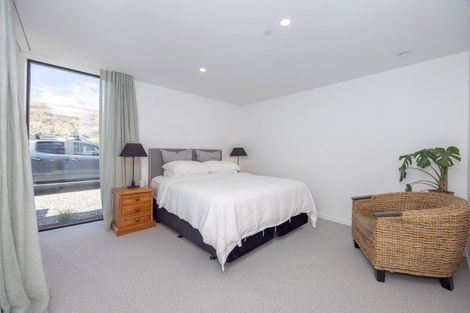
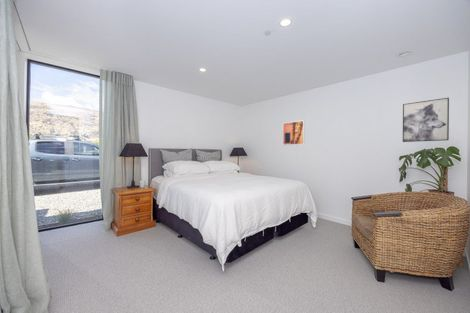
+ wall art (293, 133)
+ wall art (424, 121)
